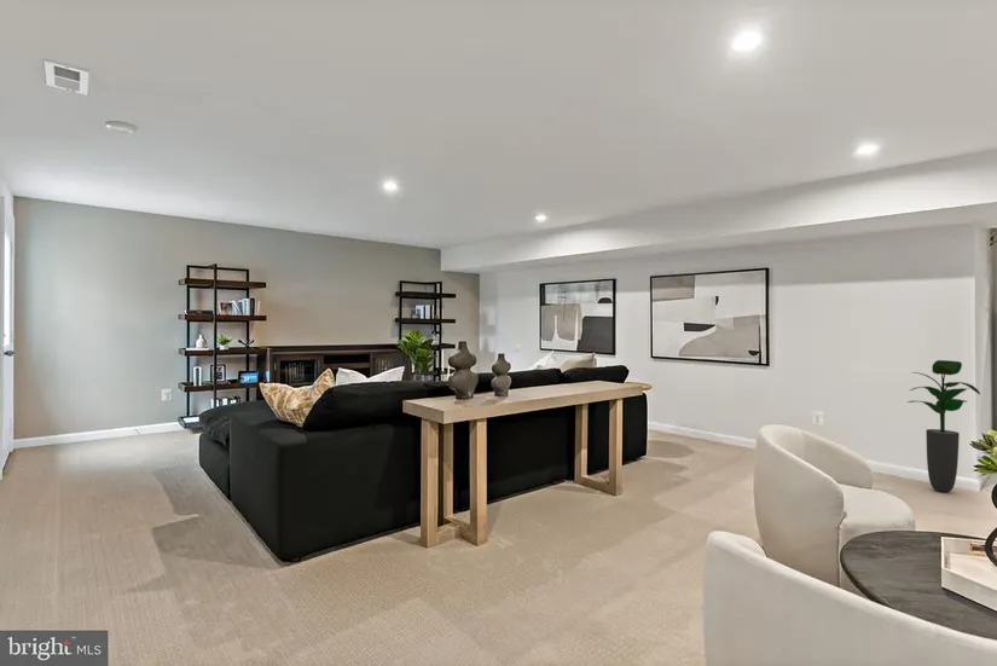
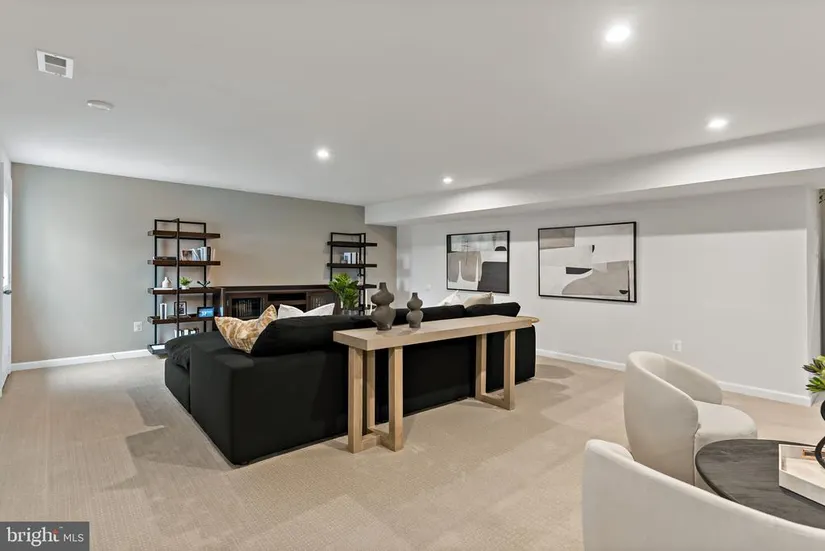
- potted plant (940, 425)
